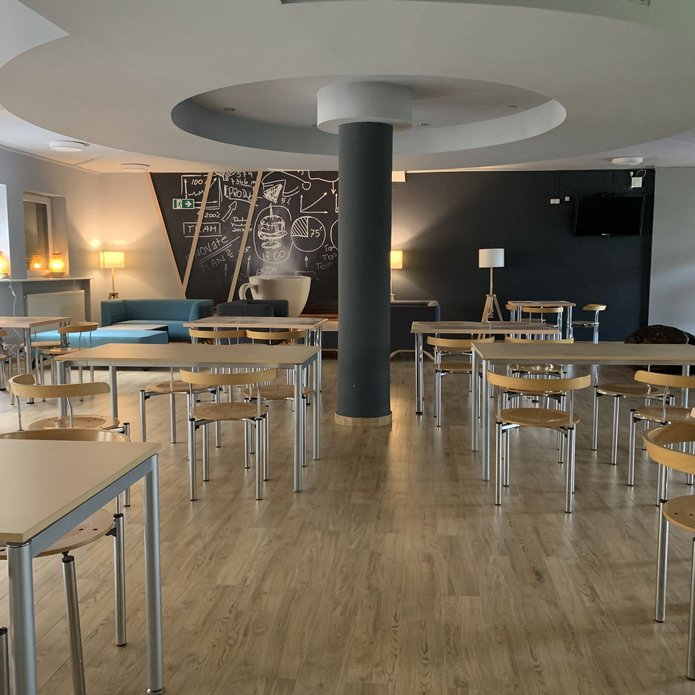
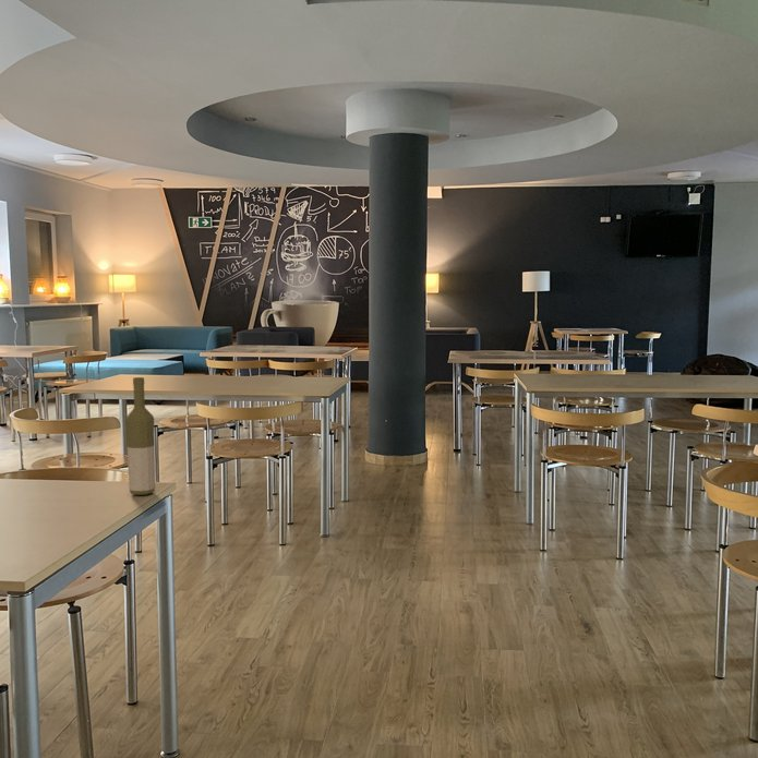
+ bottle (140, 435)
